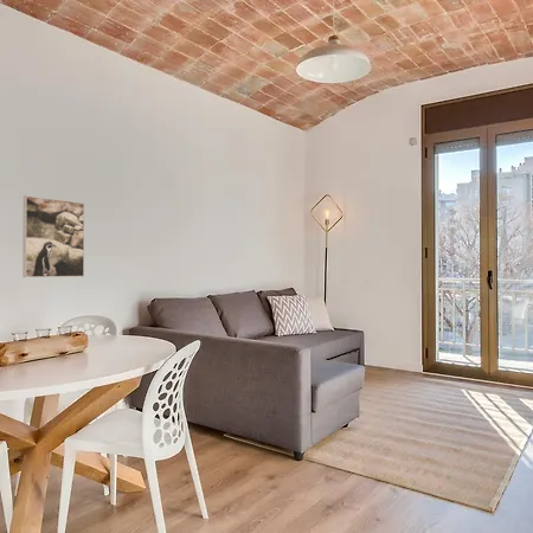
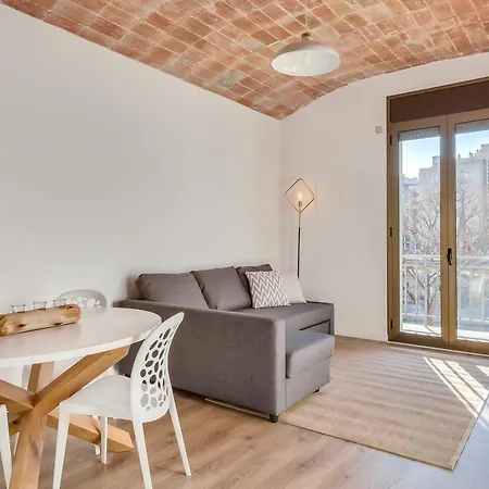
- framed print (54, 238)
